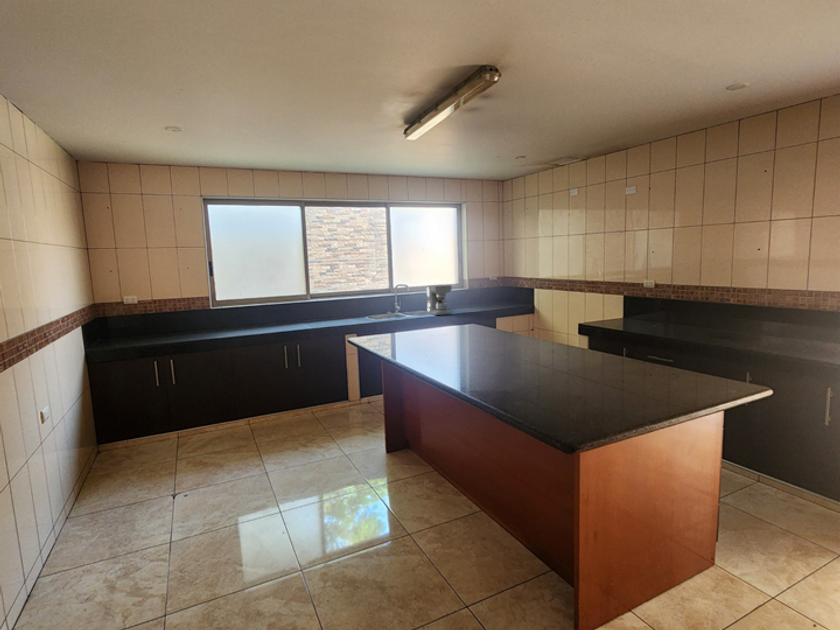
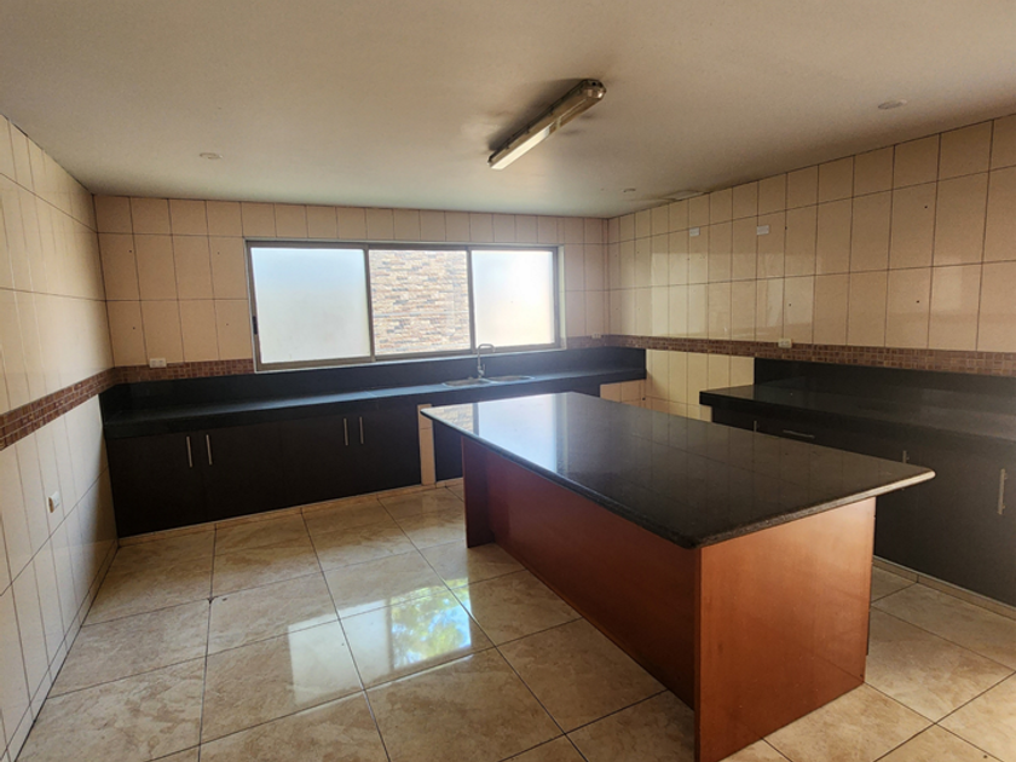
- coffee maker (439, 299)
